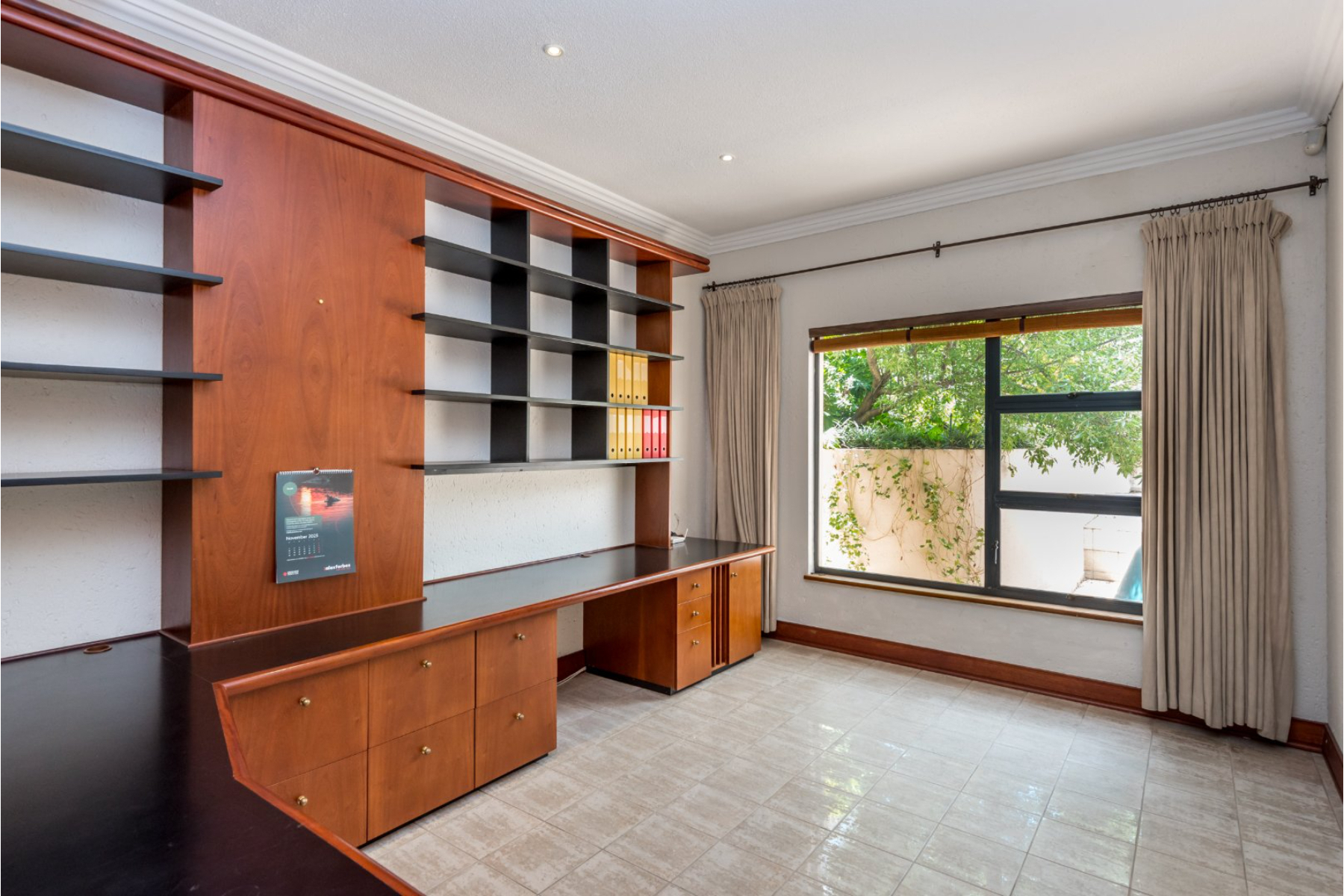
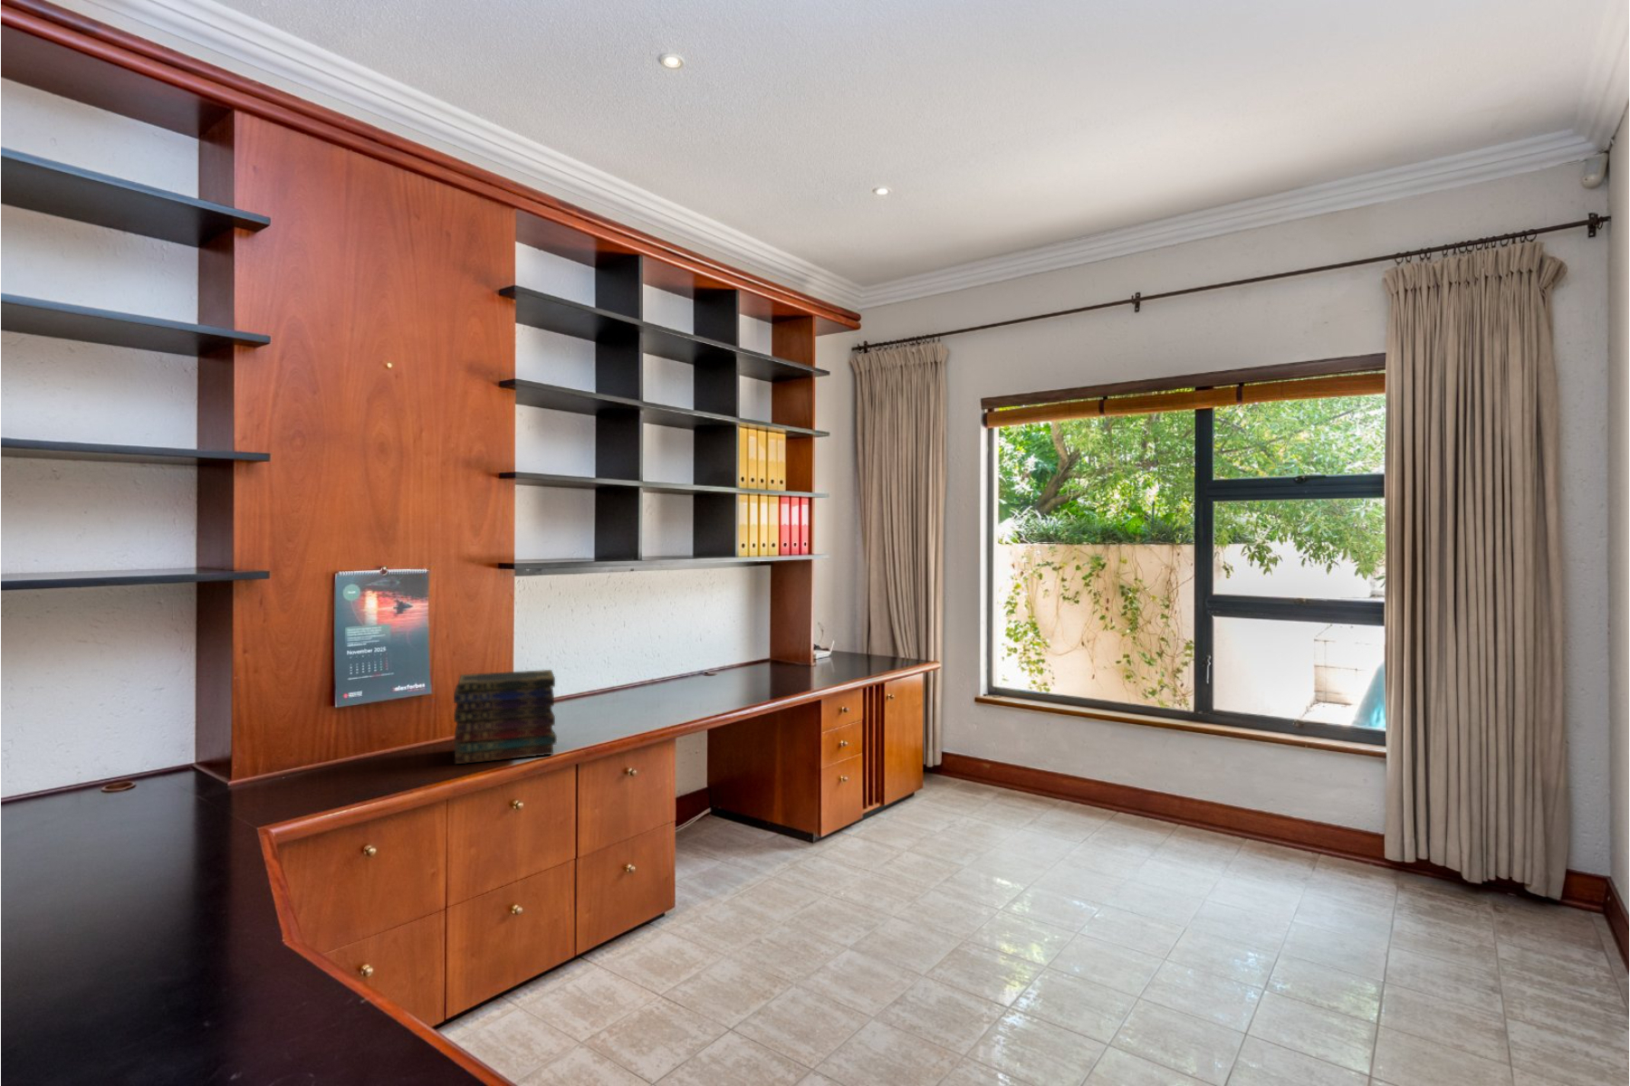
+ book stack (506, 714)
